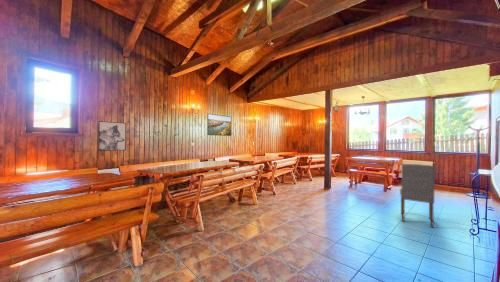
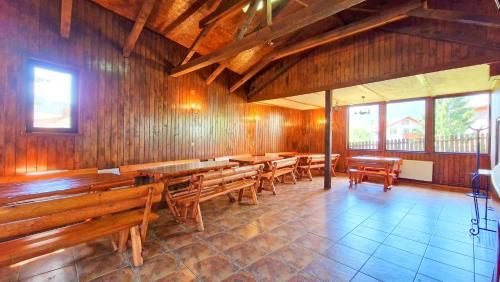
- dining chair (416, 191)
- wall art (112, 136)
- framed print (220, 125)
